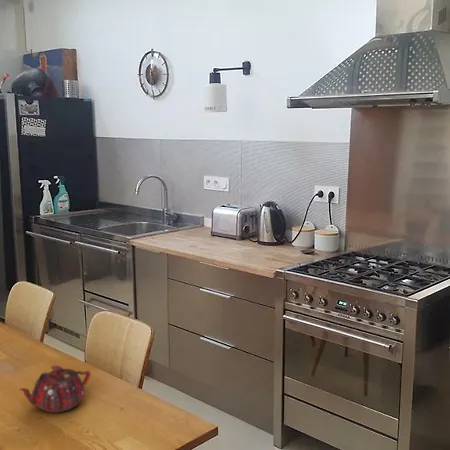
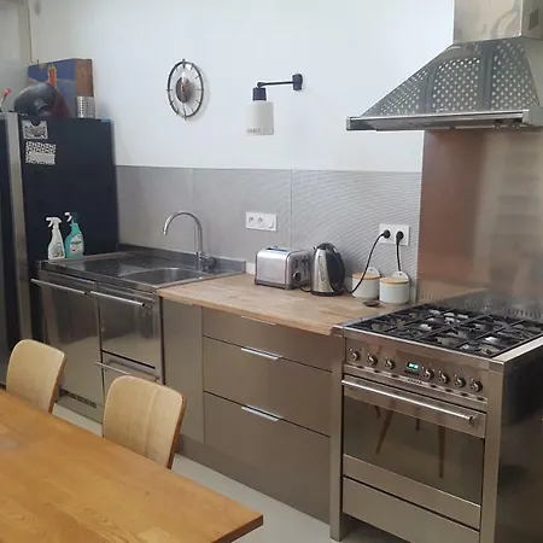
- teapot (56, 385)
